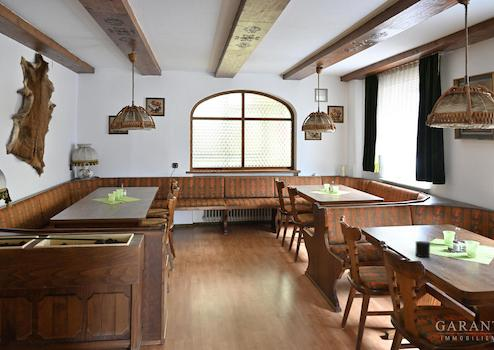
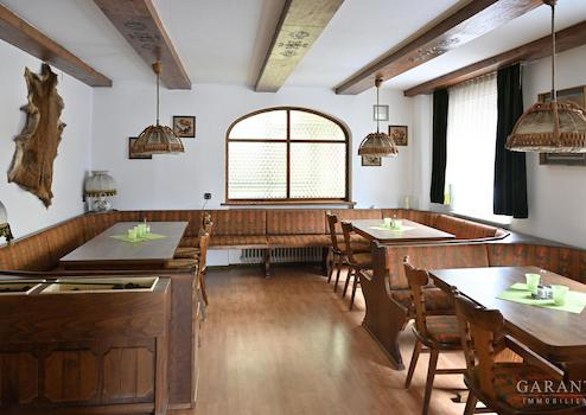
- candle (422, 246)
